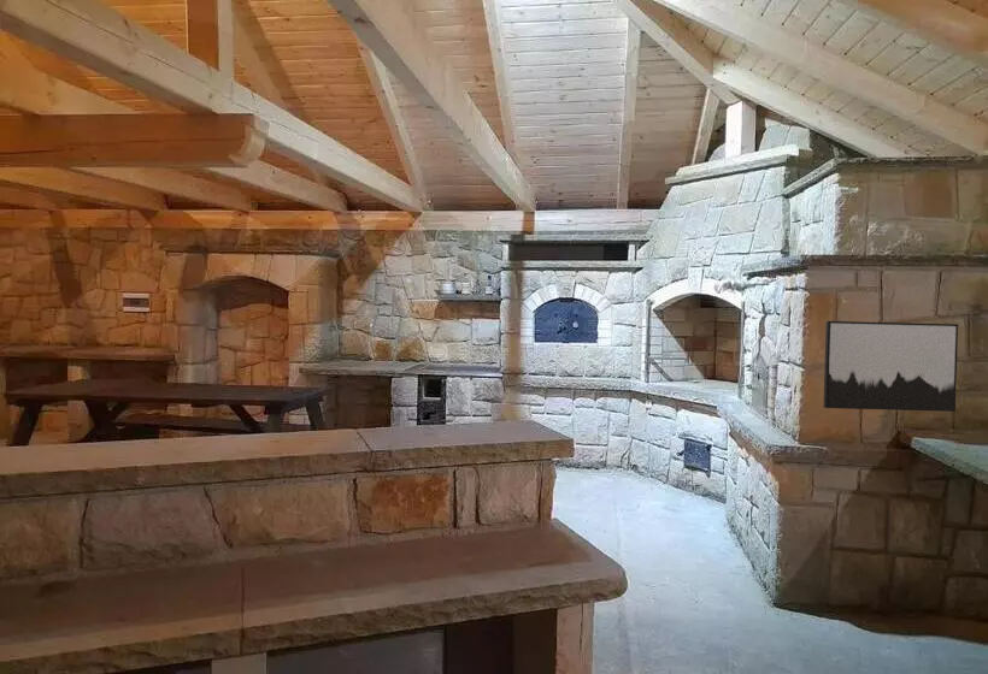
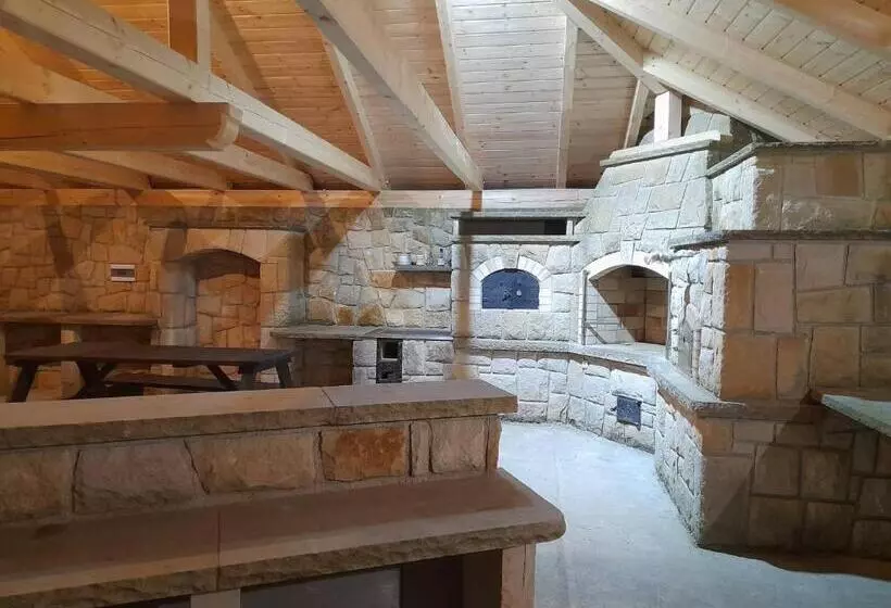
- wall art (890, 366)
